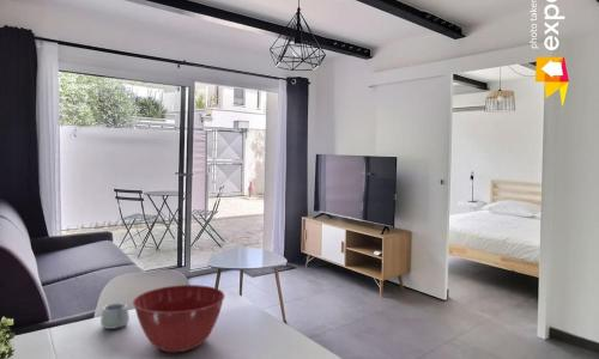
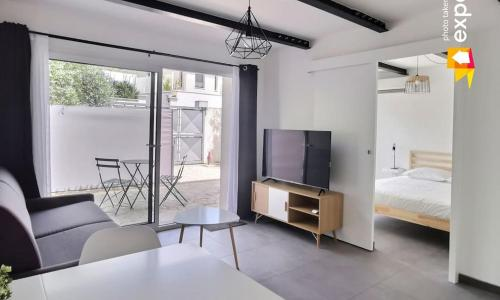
- mug (116, 314)
- mixing bowl (180, 320)
